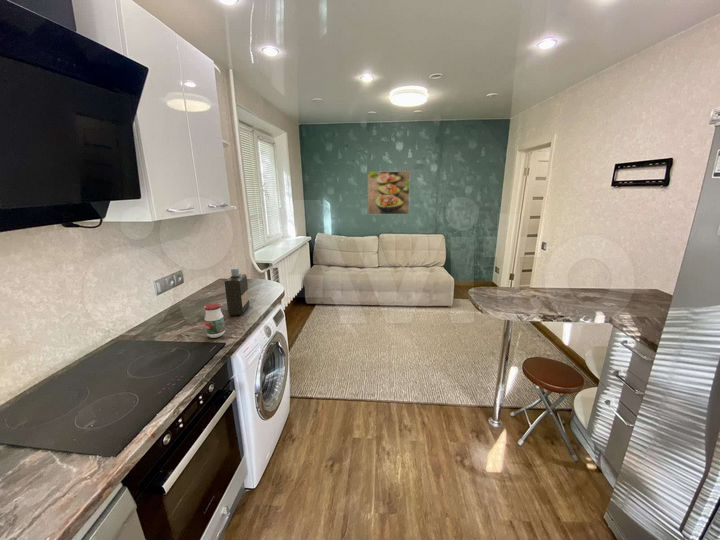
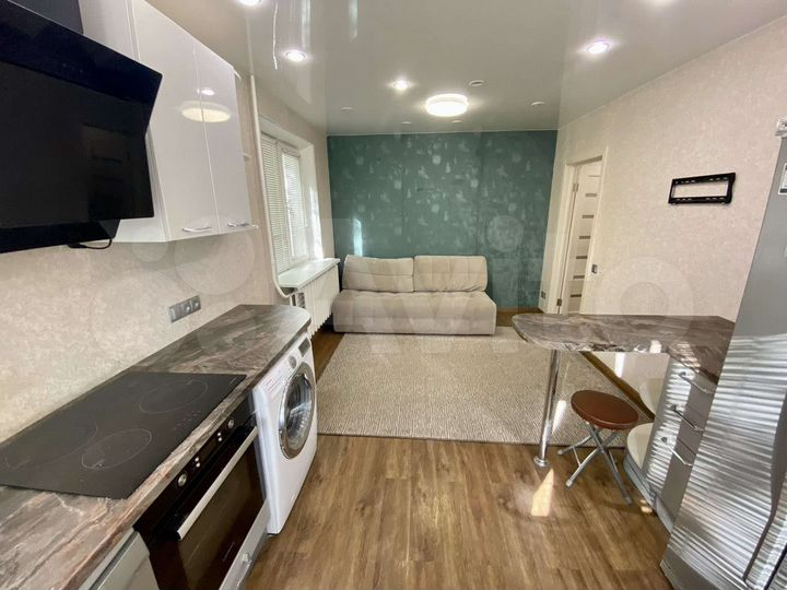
- bottle (237, 289)
- jar (214, 320)
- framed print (388, 193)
